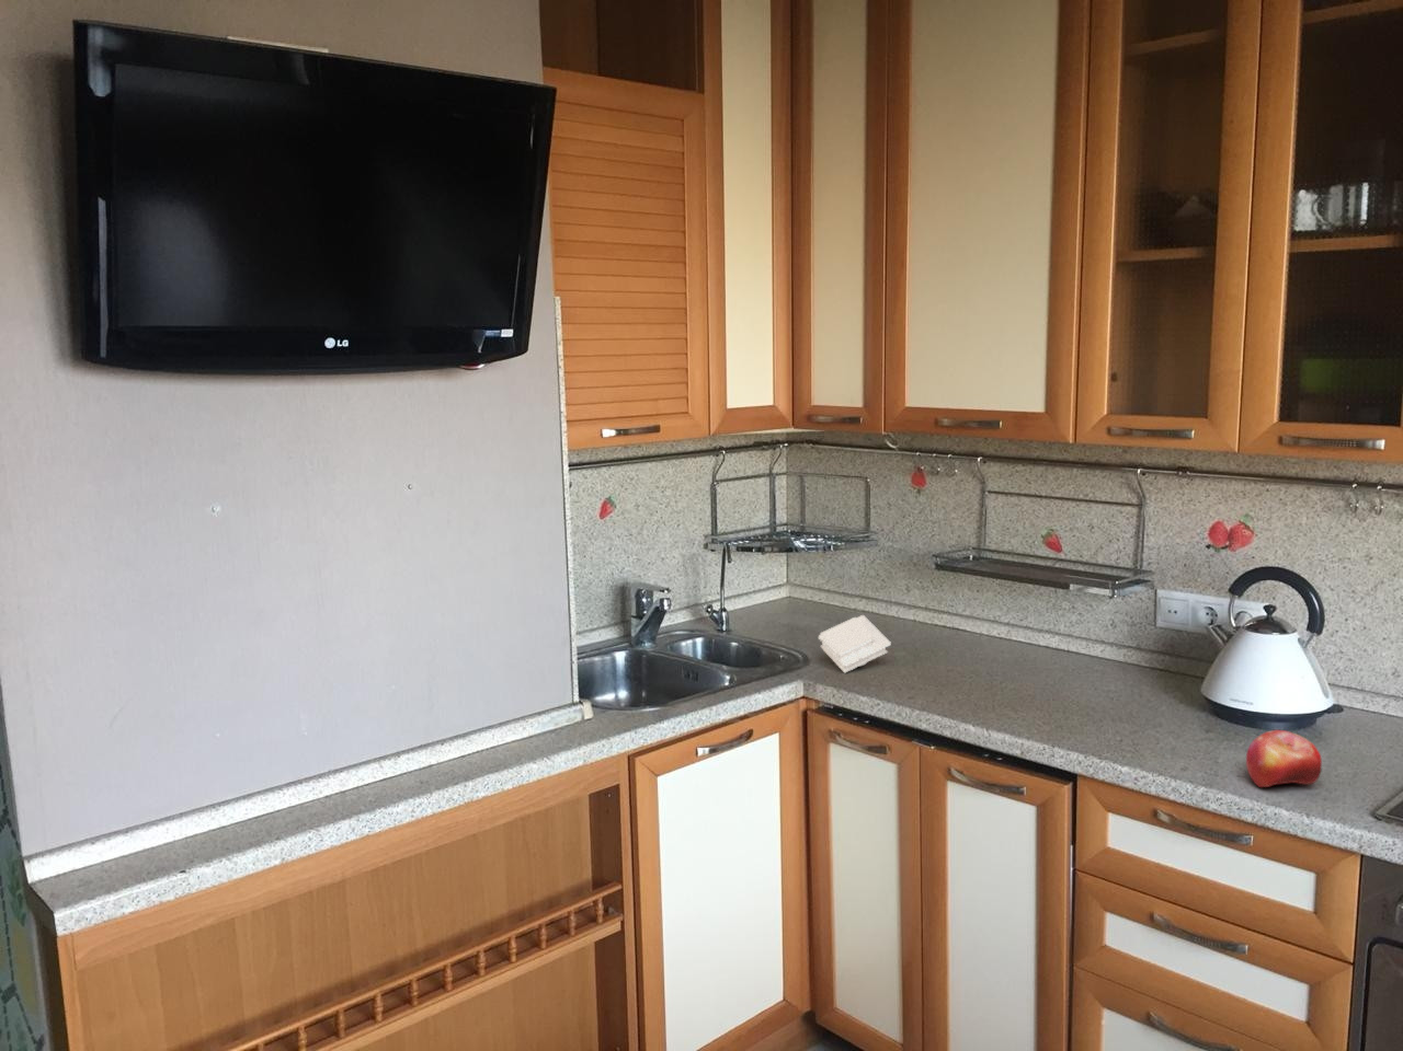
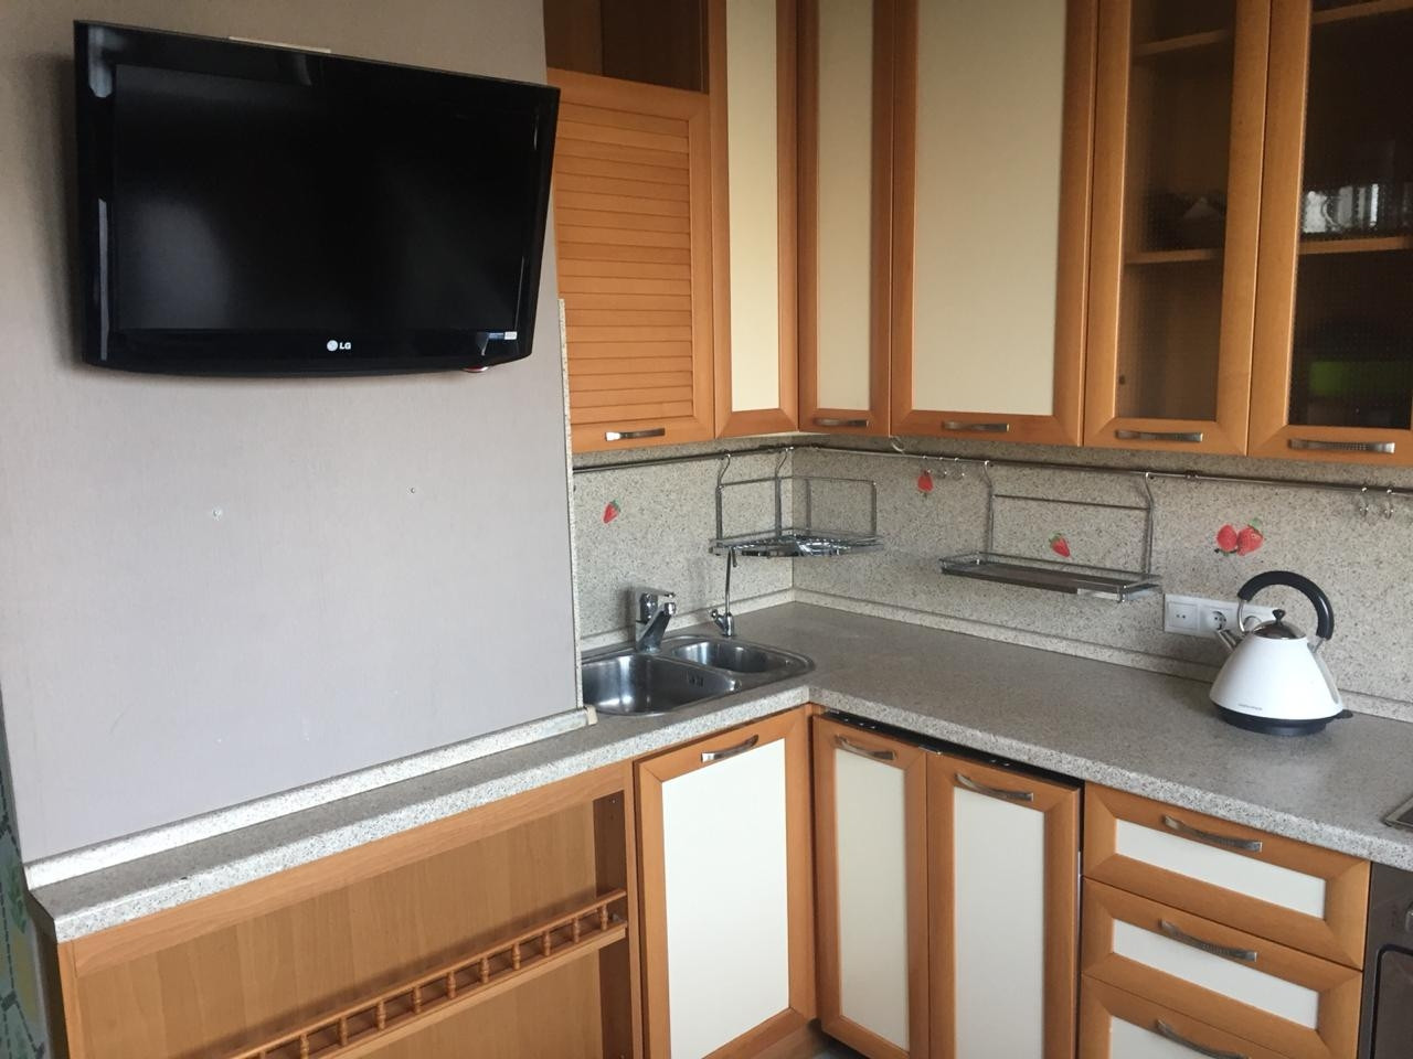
- sponge (852, 643)
- fruit (1283, 758)
